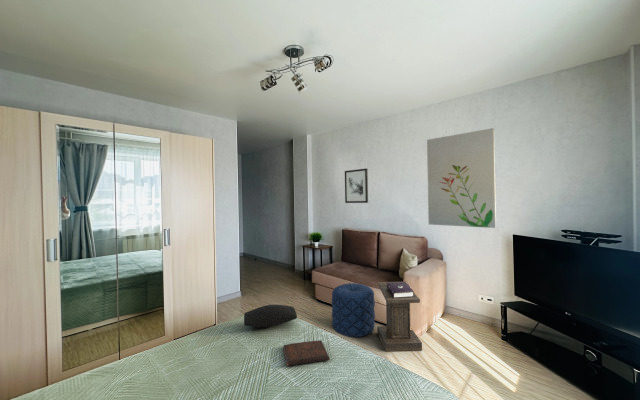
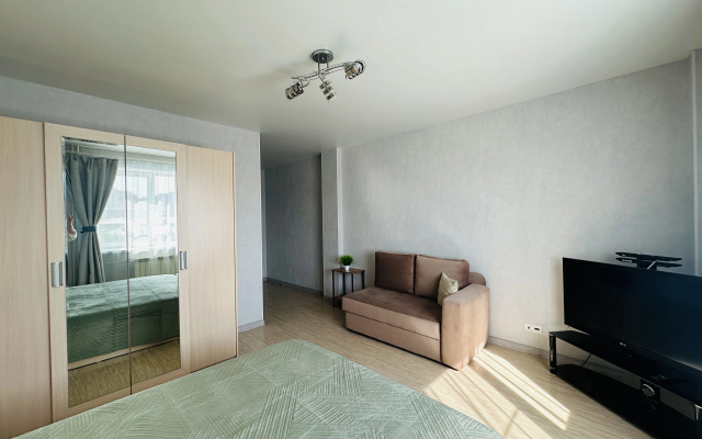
- pouf (353, 307)
- wall art (458, 180)
- book (305, 352)
- lectern (397, 312)
- wall art (356, 186)
- cushion (270, 315)
